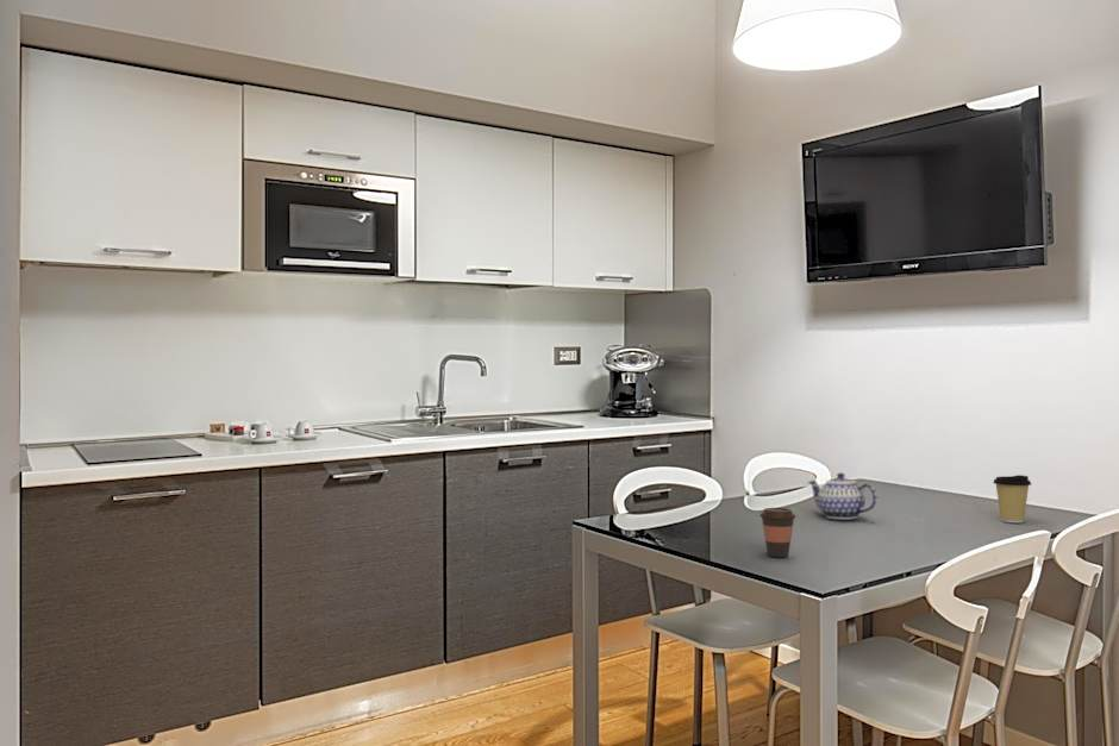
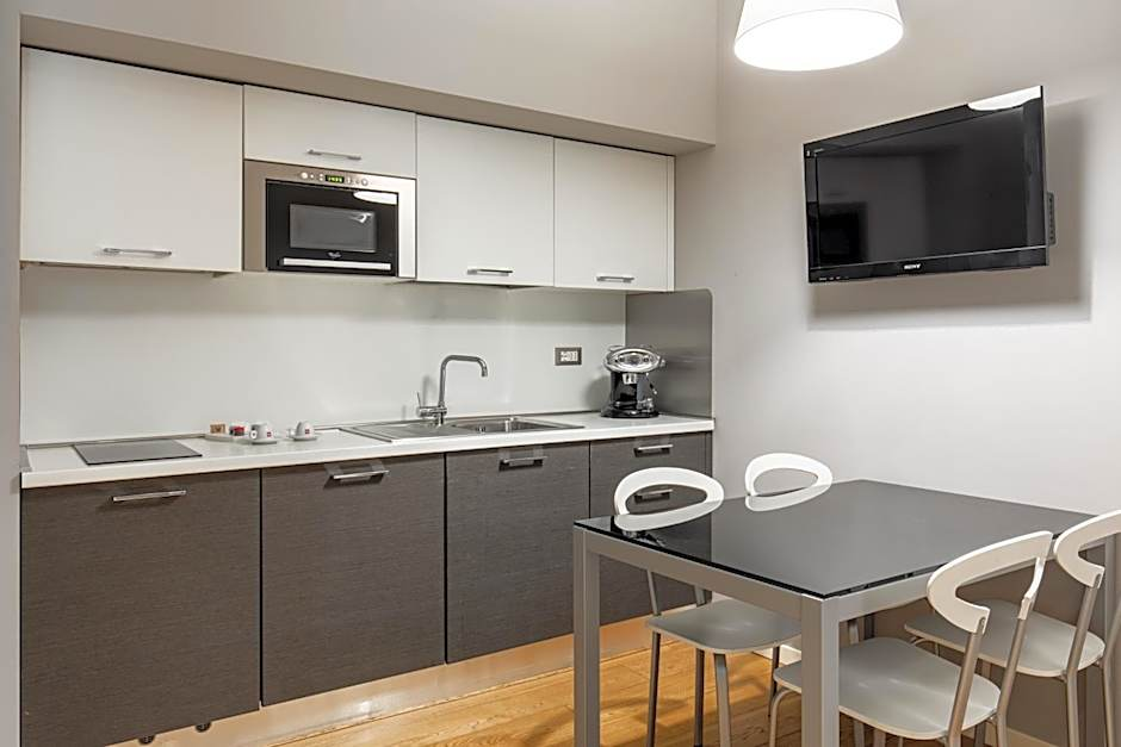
- coffee cup (1012, 499)
- teapot (840, 495)
- coffee cup (777, 532)
